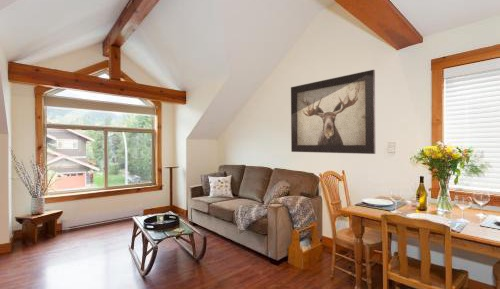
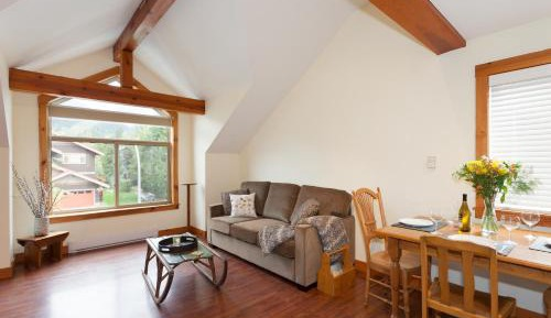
- wall art (327, 116)
